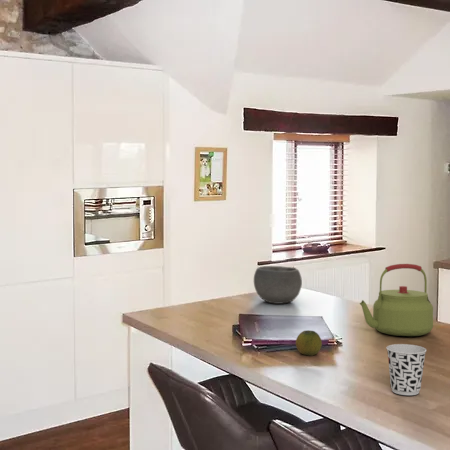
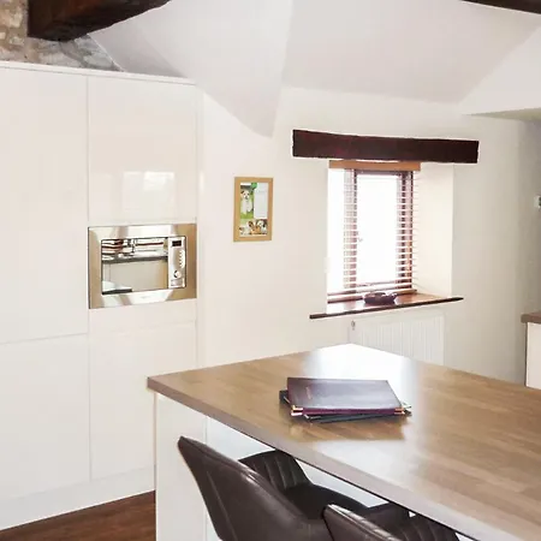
- cup (405, 369)
- bowl (277, 285)
- kettle (395, 298)
- fruit (308, 342)
